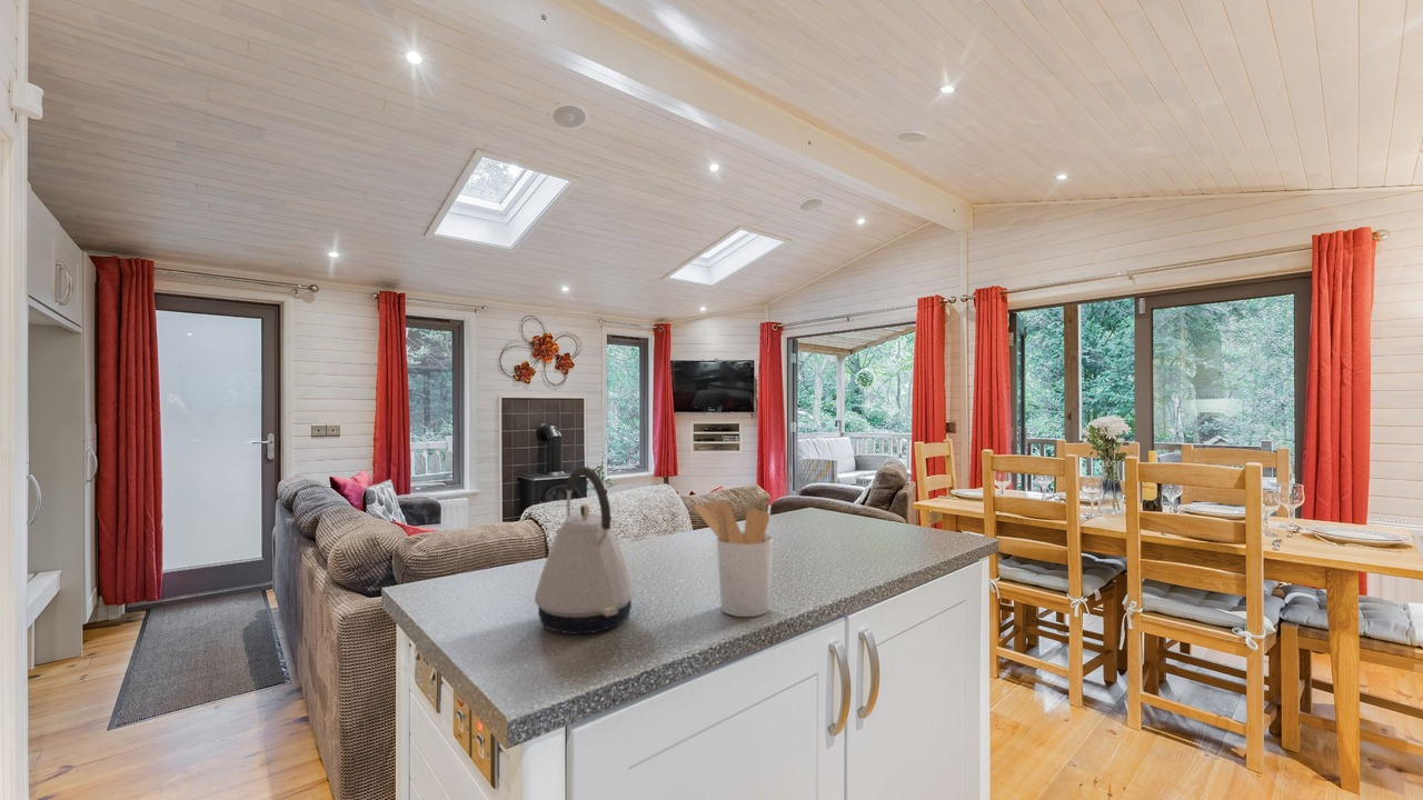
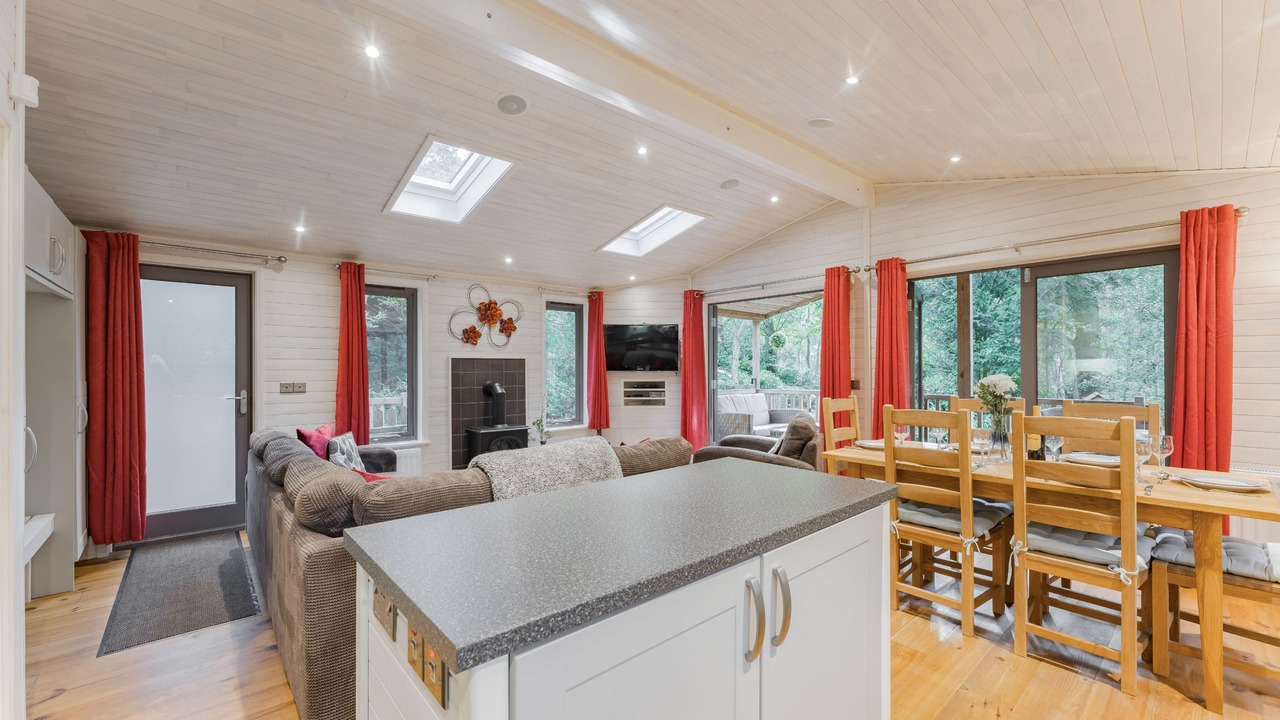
- kettle (584, 542)
- utensil holder (734, 552)
